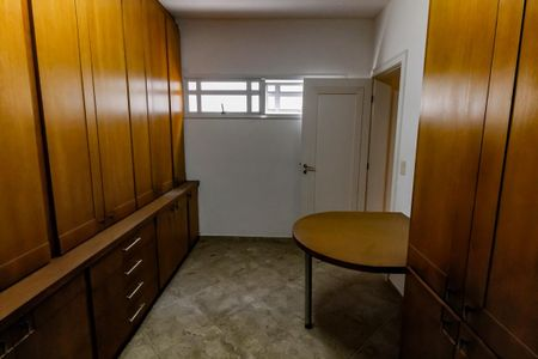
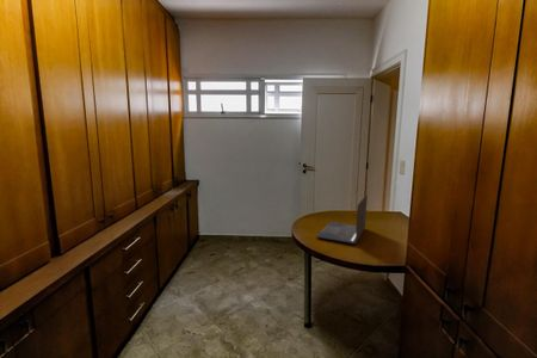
+ laptop (342, 223)
